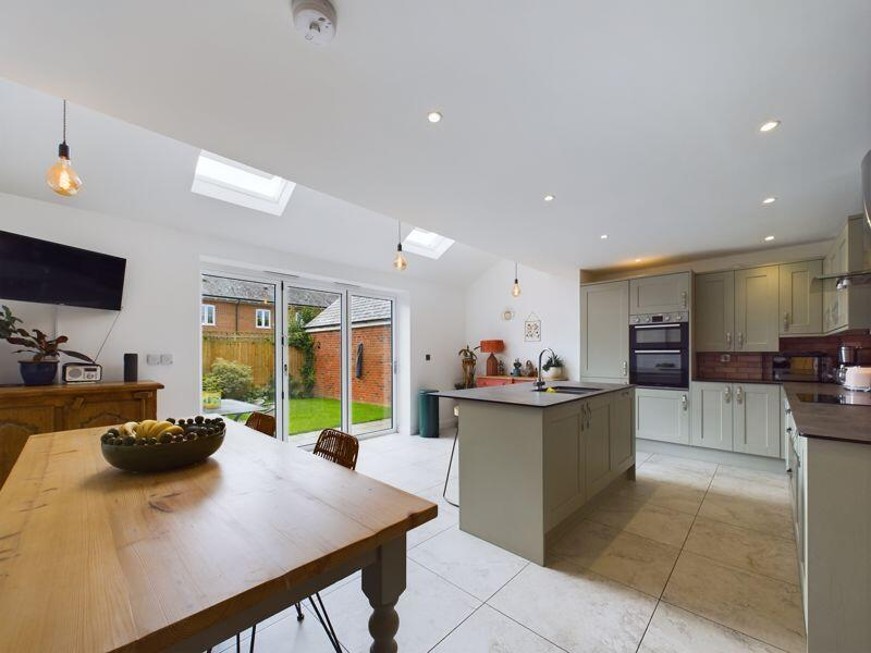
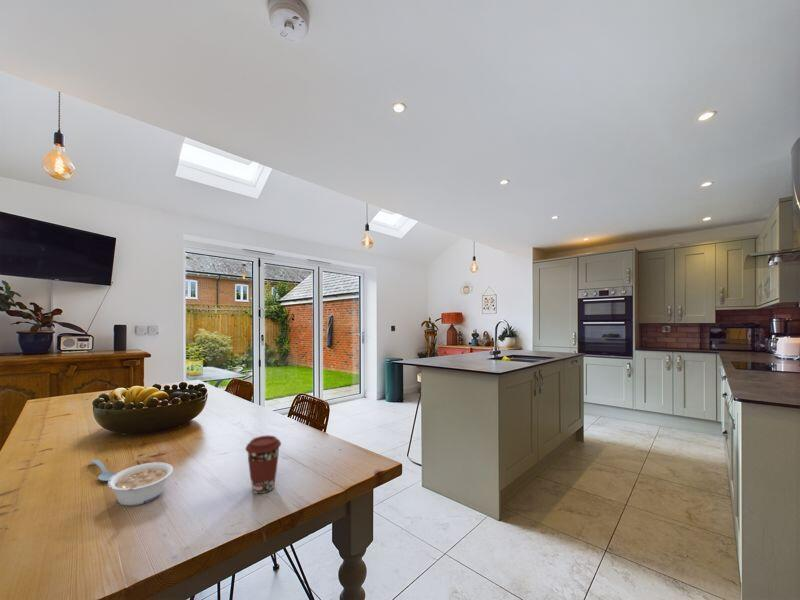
+ coffee cup (263, 464)
+ spoon (101, 468)
+ legume (142, 483)
